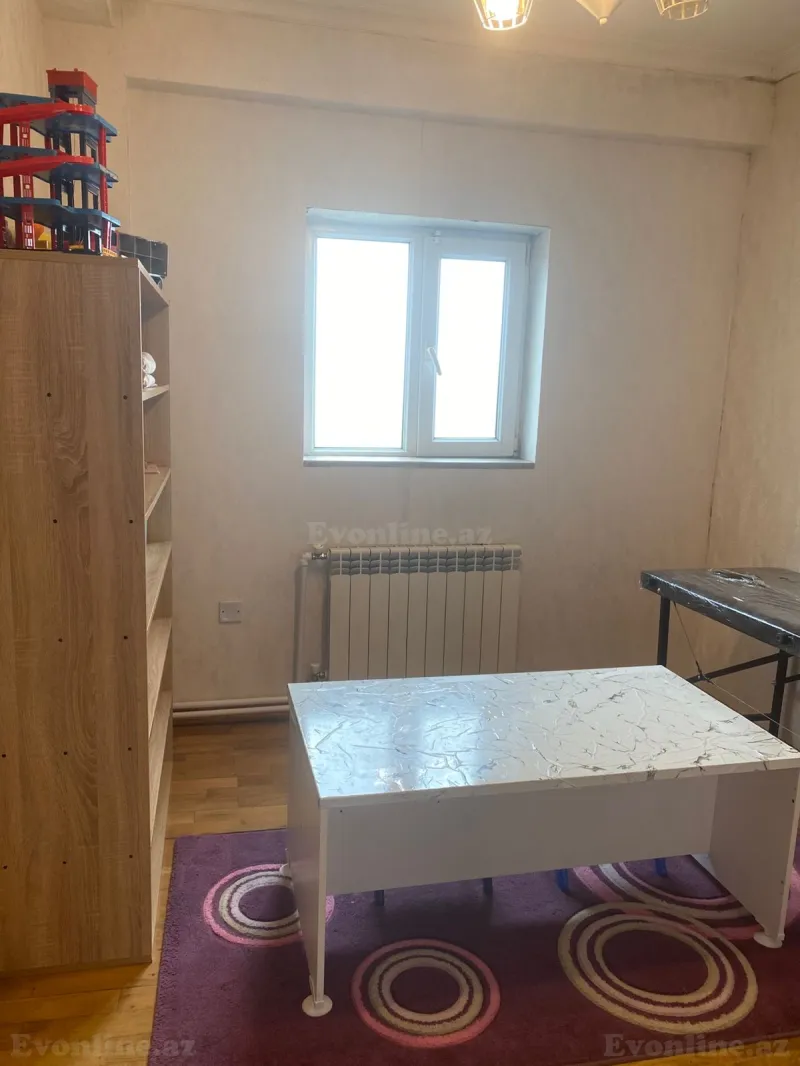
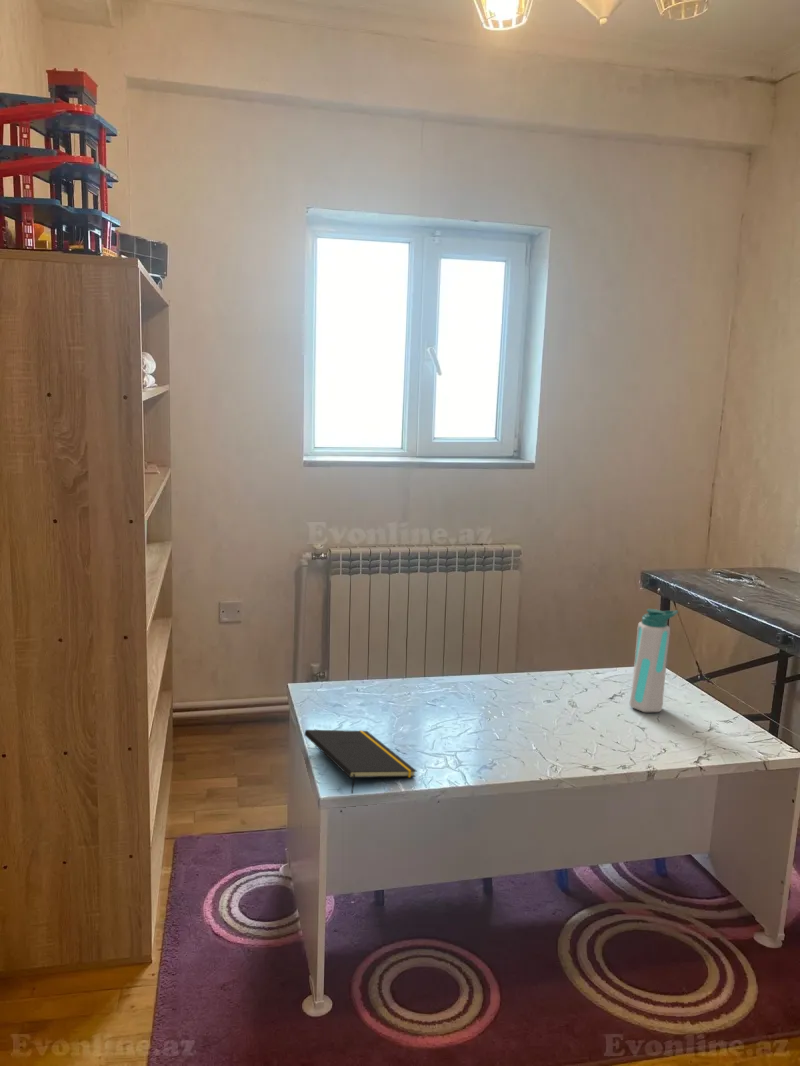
+ water bottle (653, 659)
+ notepad (358, 752)
